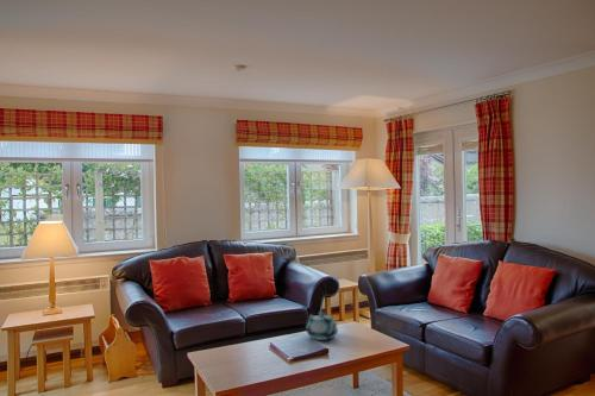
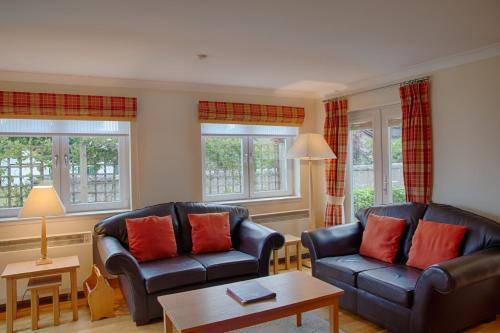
- teapot (322, 325)
